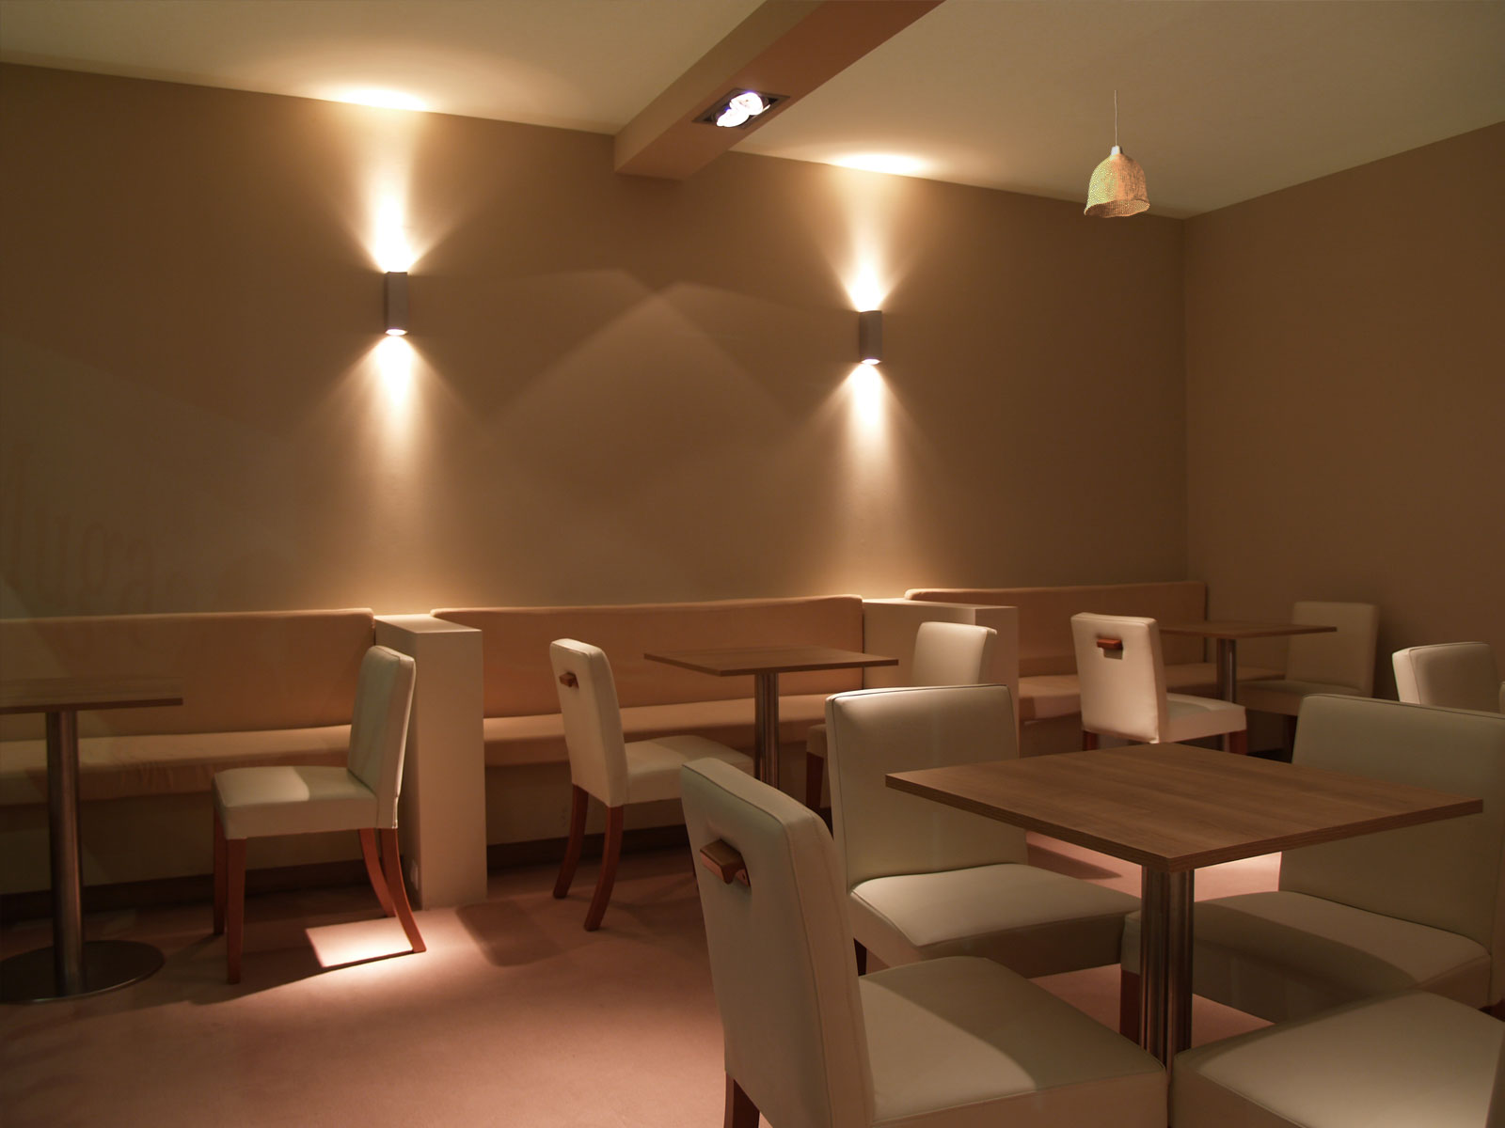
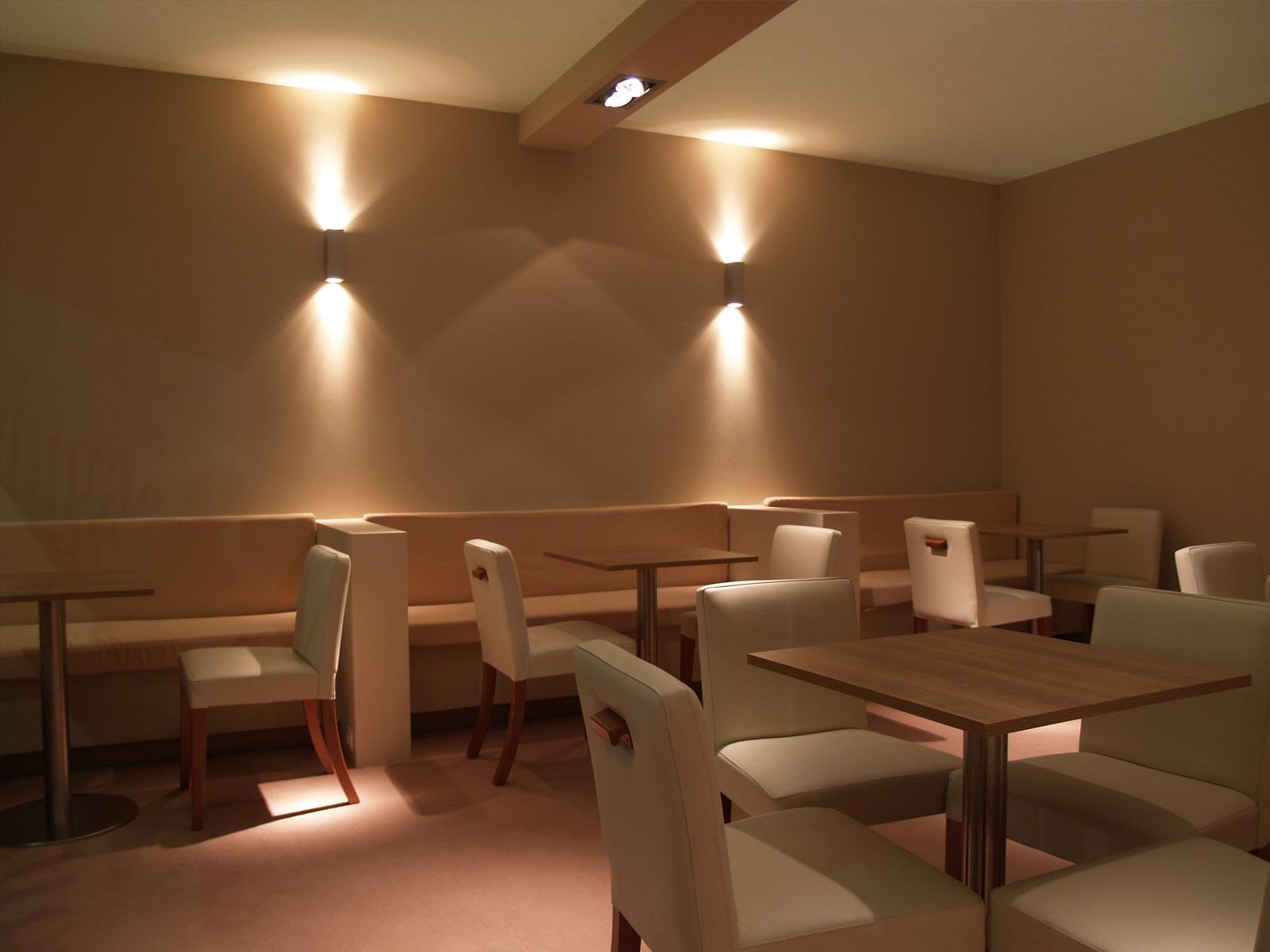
- pendant lamp (1116, 149)
